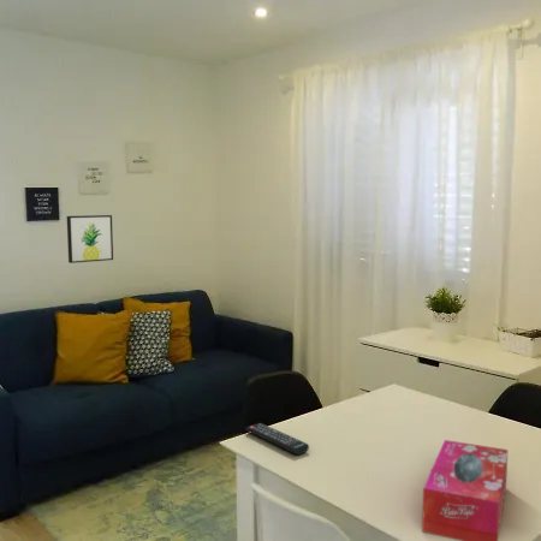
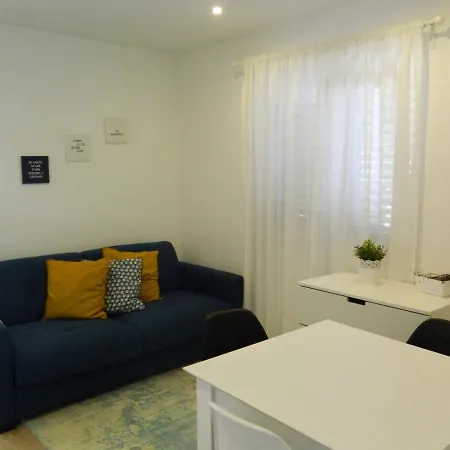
- wall art (90, 238)
- remote control (275, 438)
- tissue box (468, 487)
